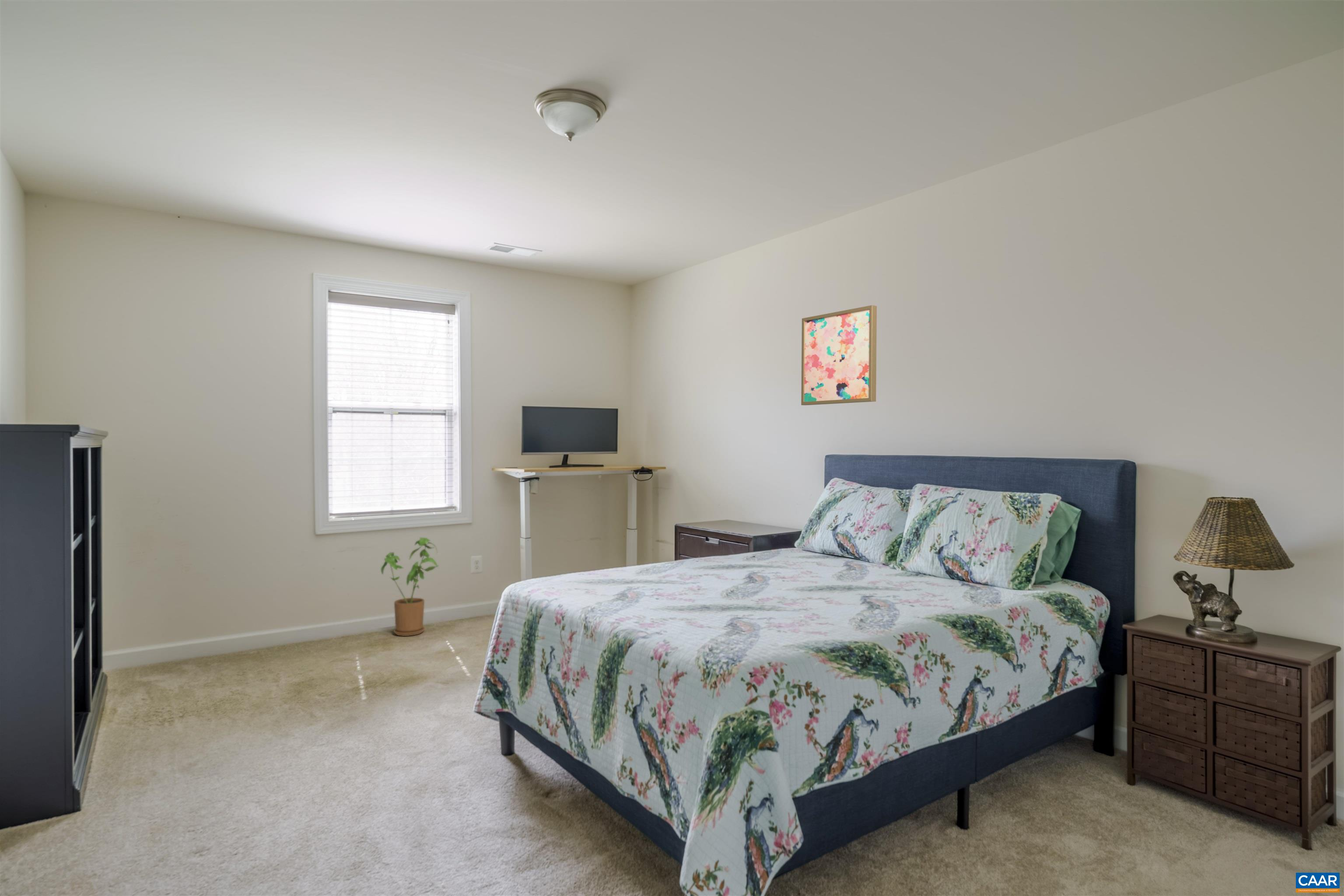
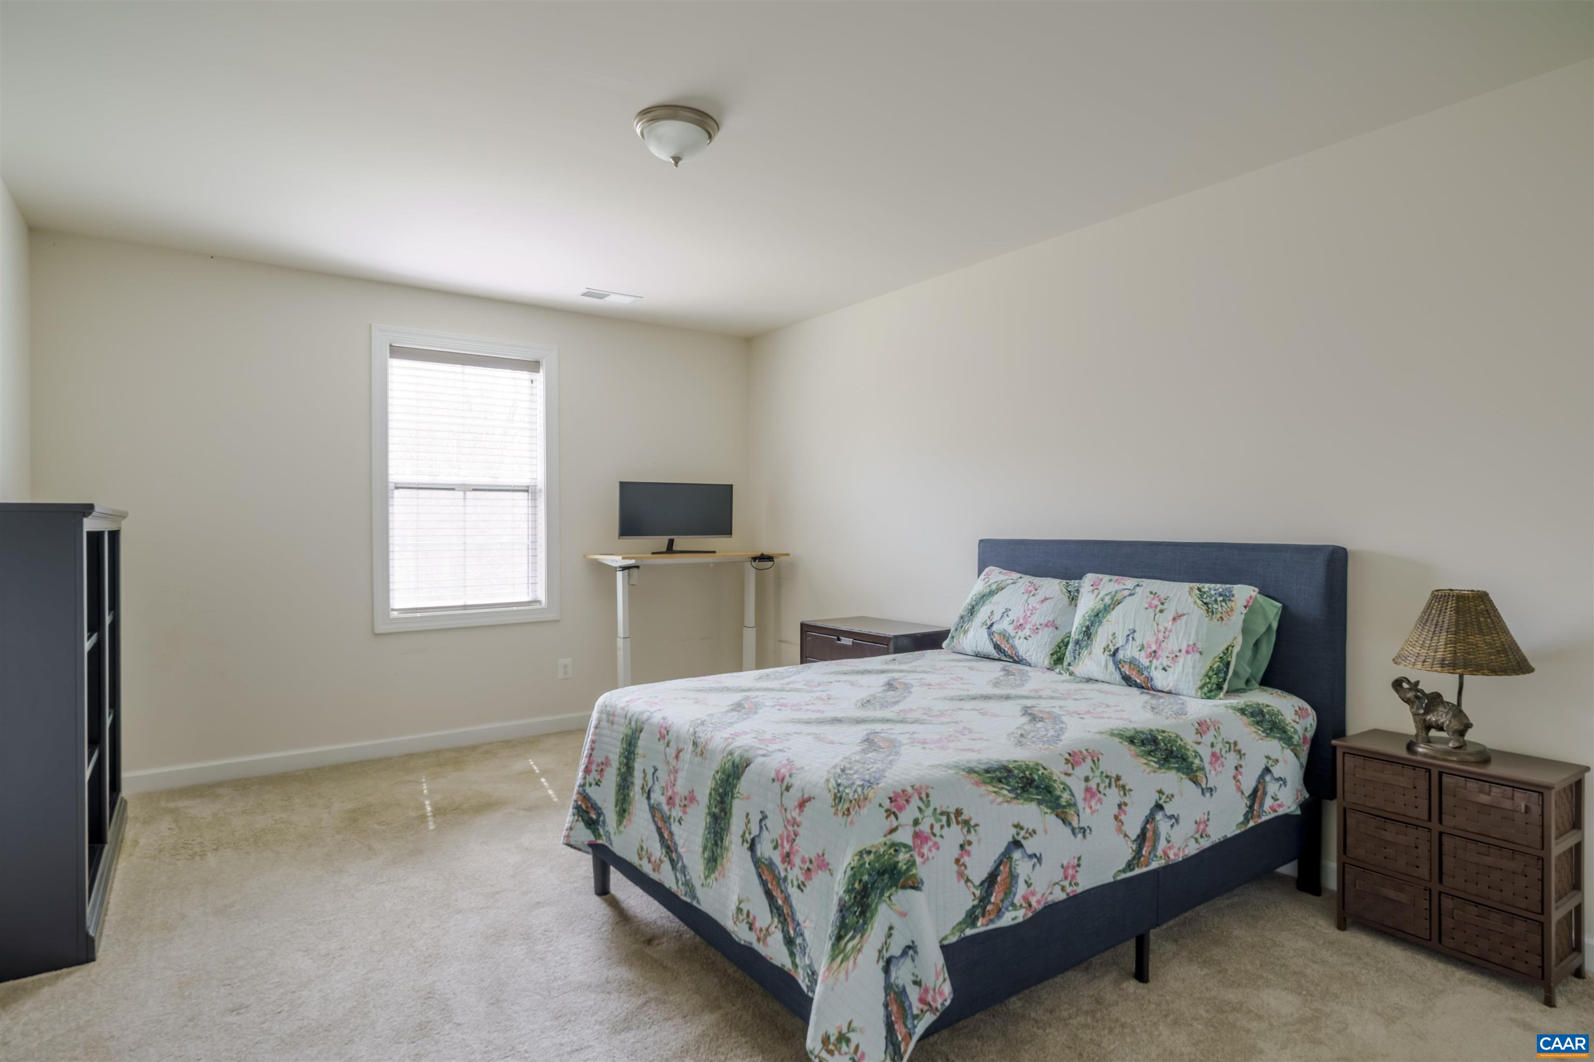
- wall art (837, 358)
- house plant (413, 585)
